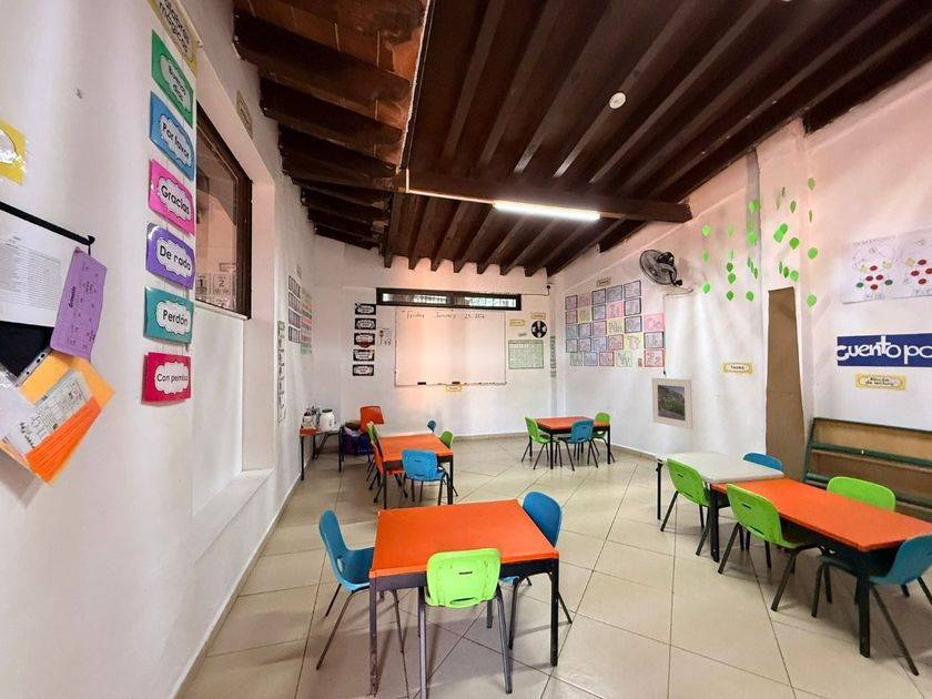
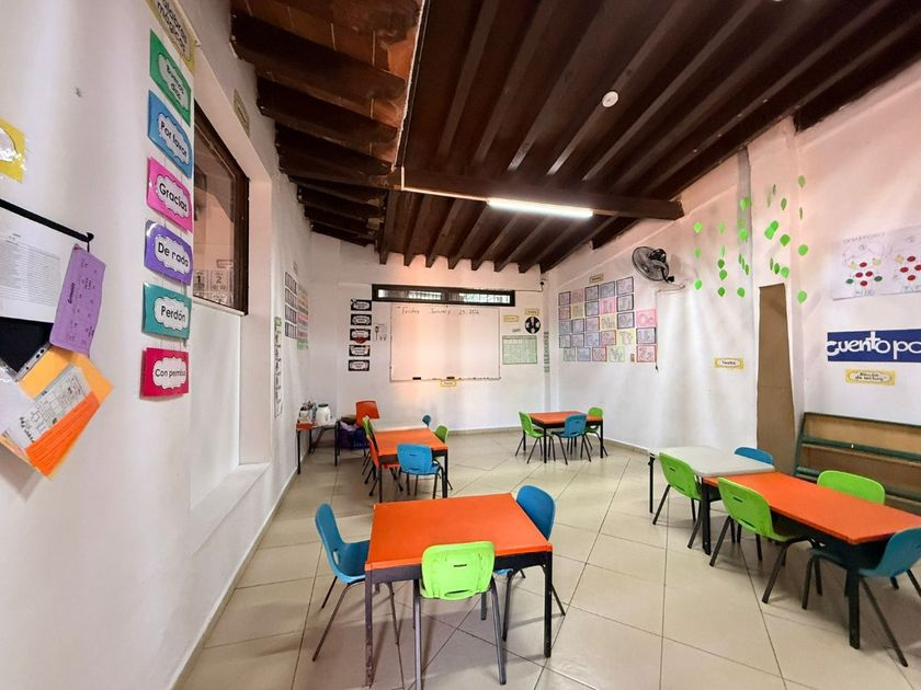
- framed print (670, 402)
